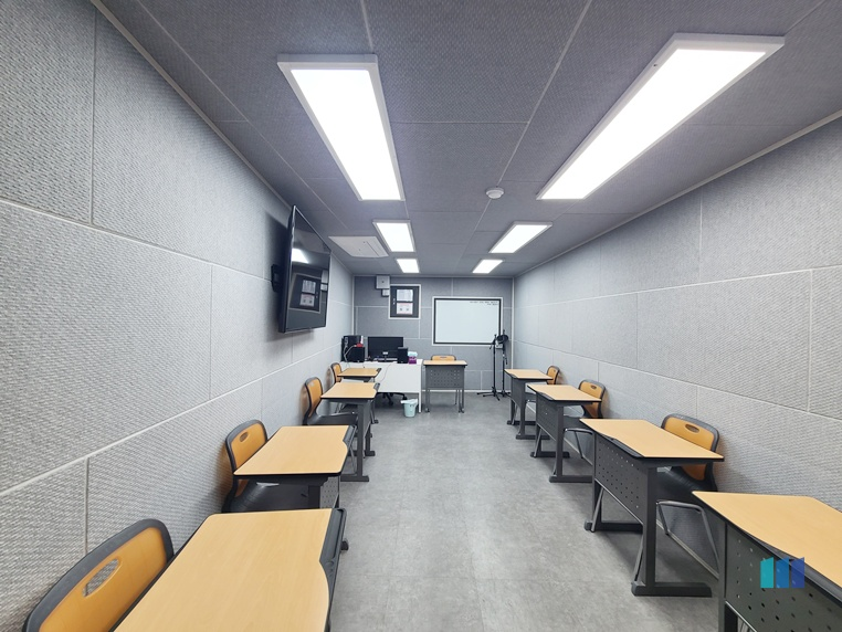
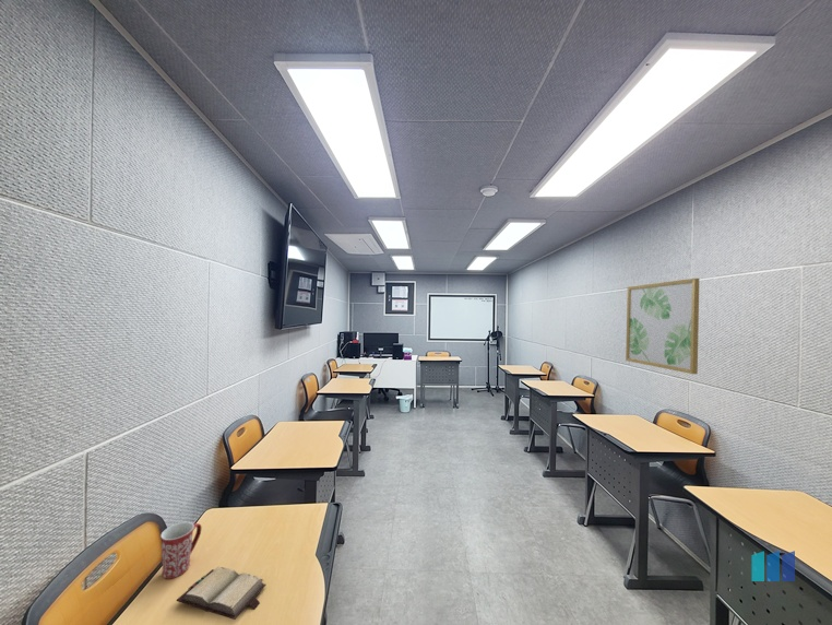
+ hardback book (224, 589)
+ wall art (657, 325)
+ mug (182, 546)
